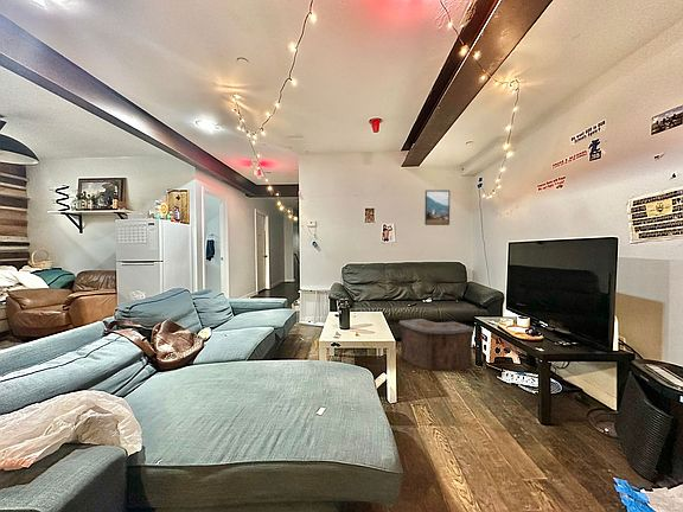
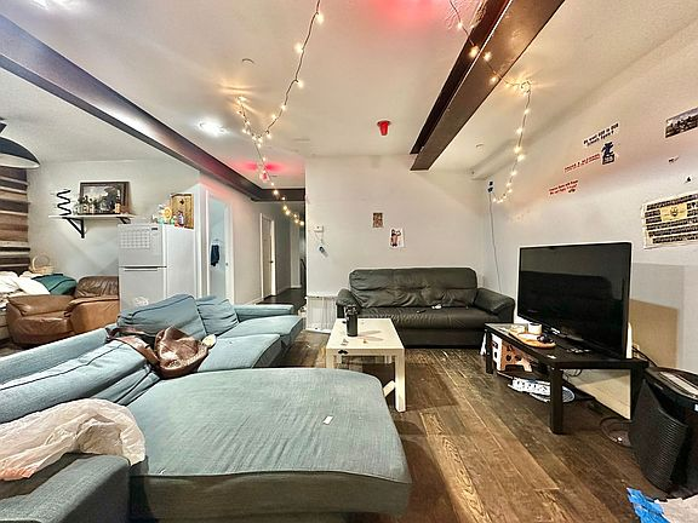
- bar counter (434, 343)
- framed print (436, 207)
